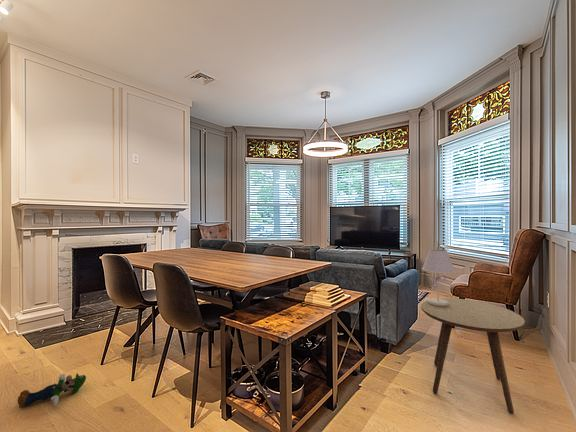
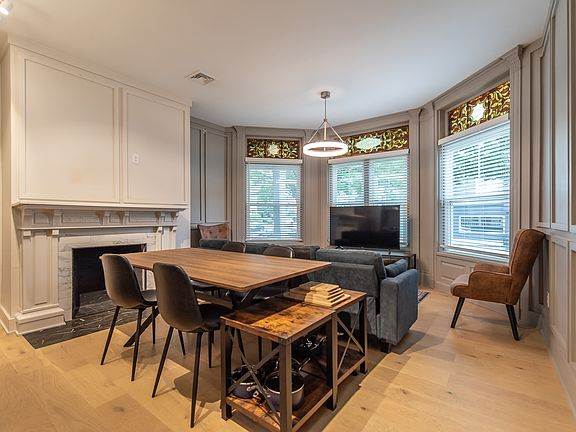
- side table (469, 329)
- plush toy (54, 388)
- table lamp (438, 276)
